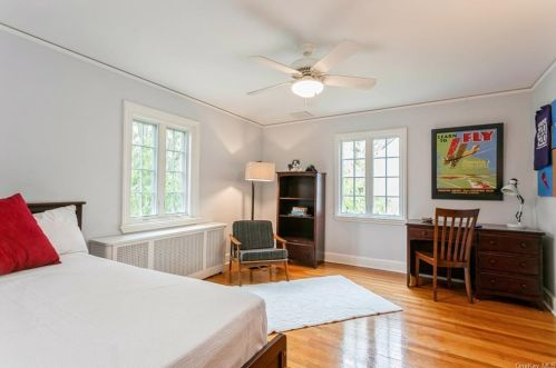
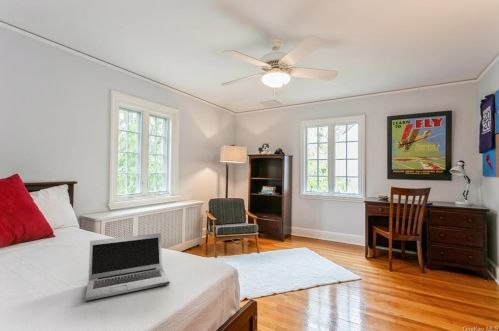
+ laptop (128, 262)
